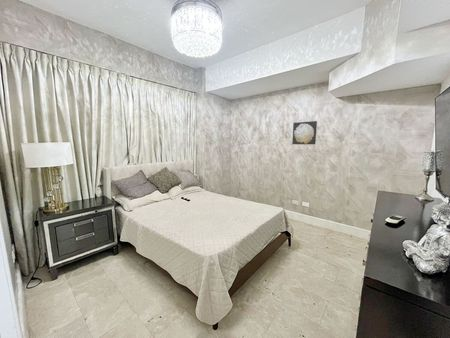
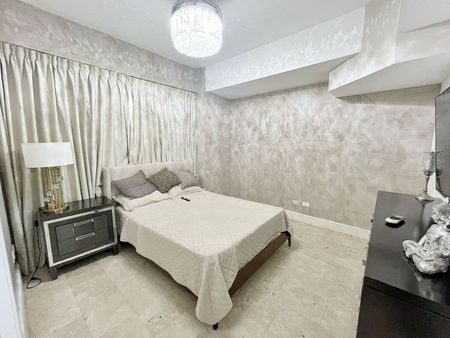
- wall art (304, 133)
